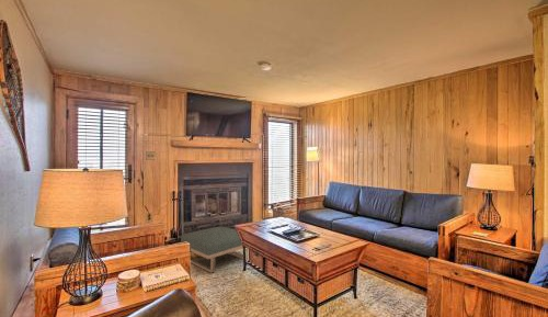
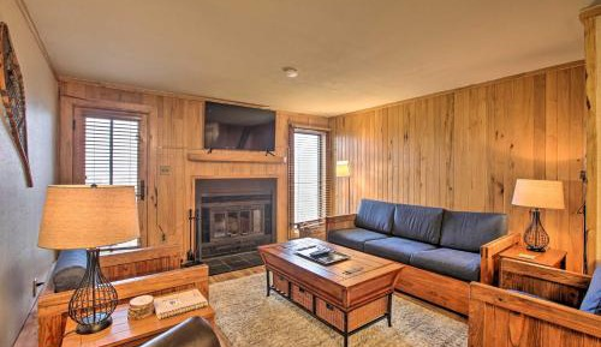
- footstool (215, 245)
